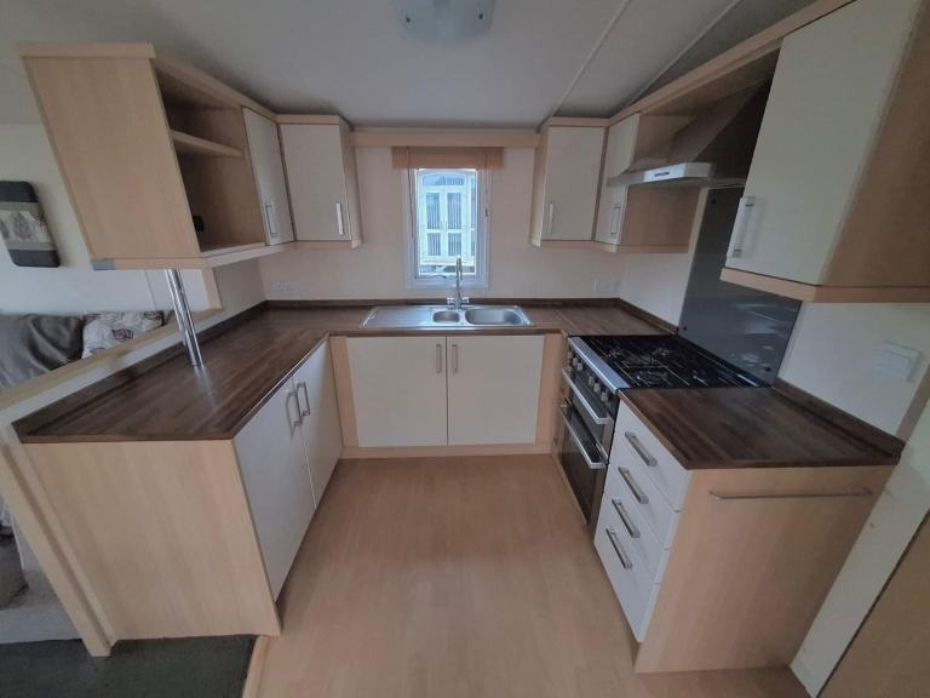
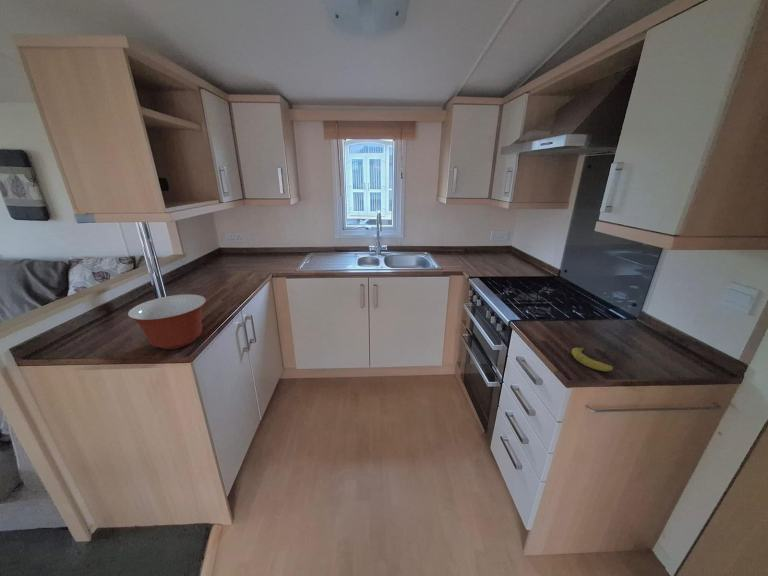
+ mixing bowl (173, 323)
+ fruit (588, 357)
